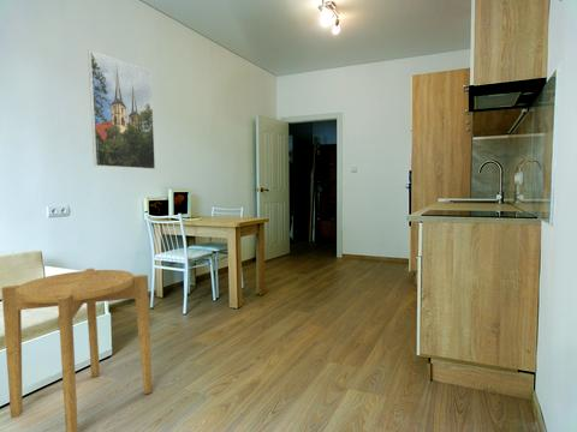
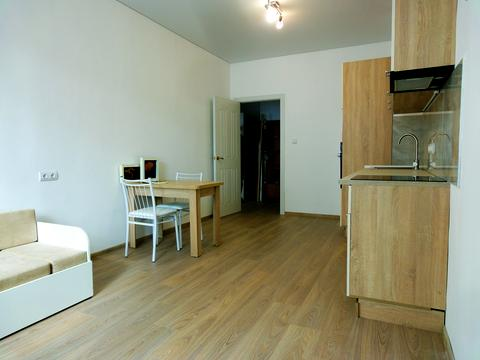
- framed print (124, 114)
- side table (89, 342)
